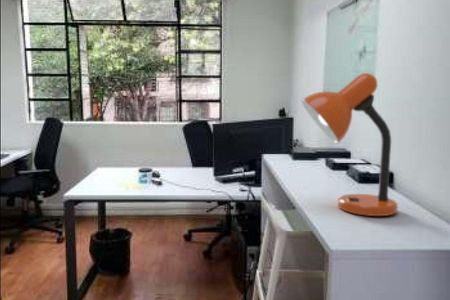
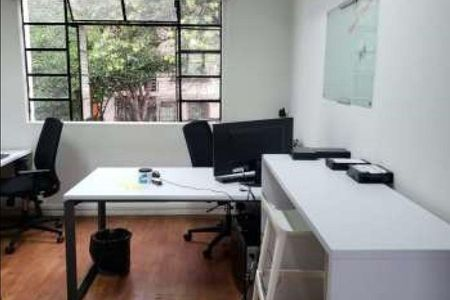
- desk lamp (344, 136)
